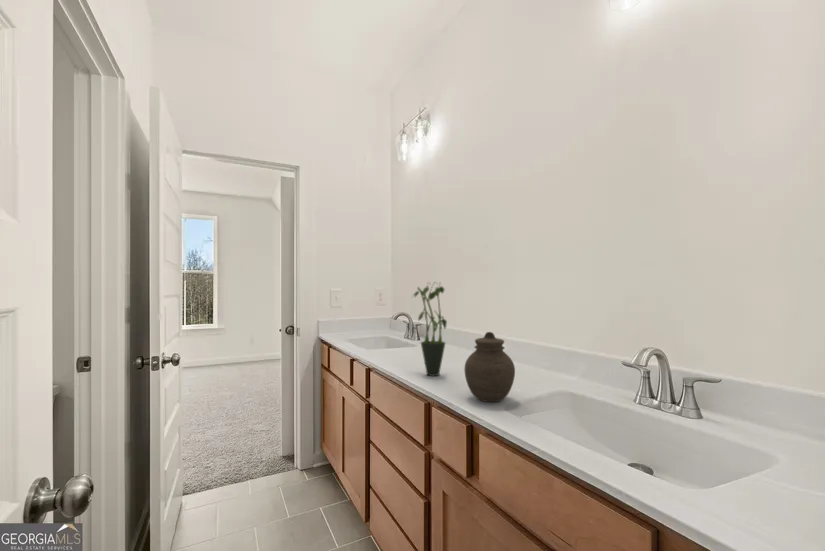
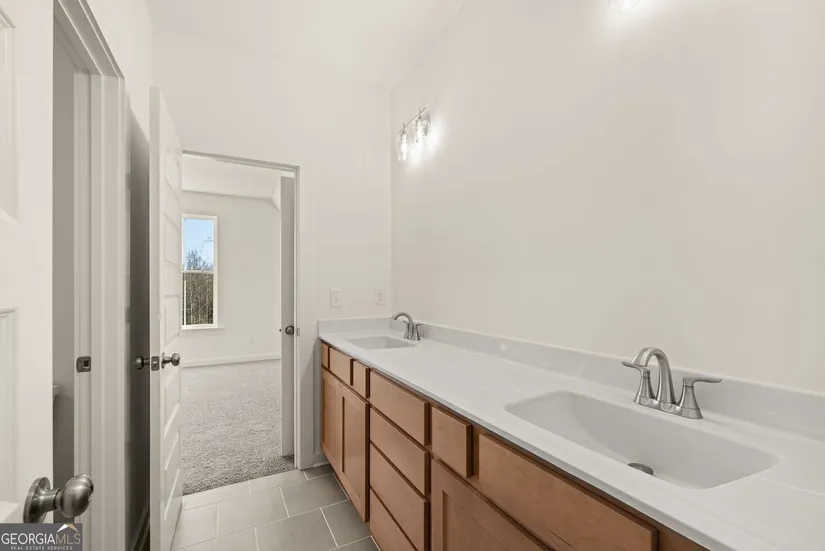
- potted plant (428, 327)
- jar (489, 365)
